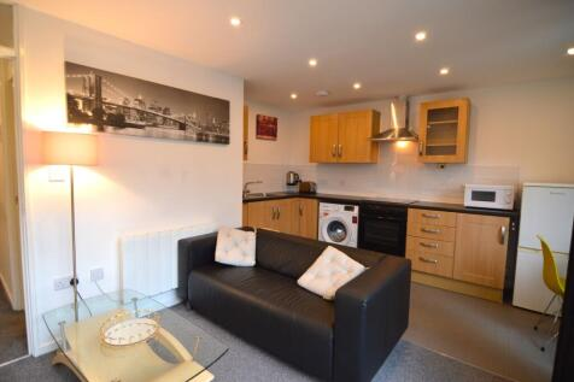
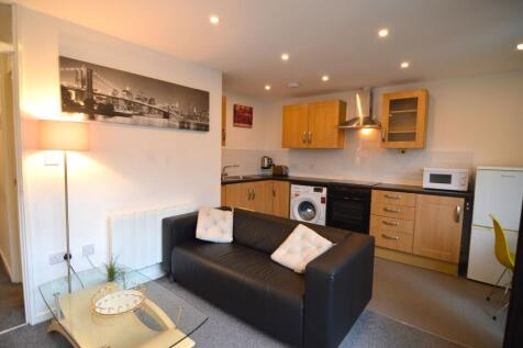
+ plant (114, 263)
